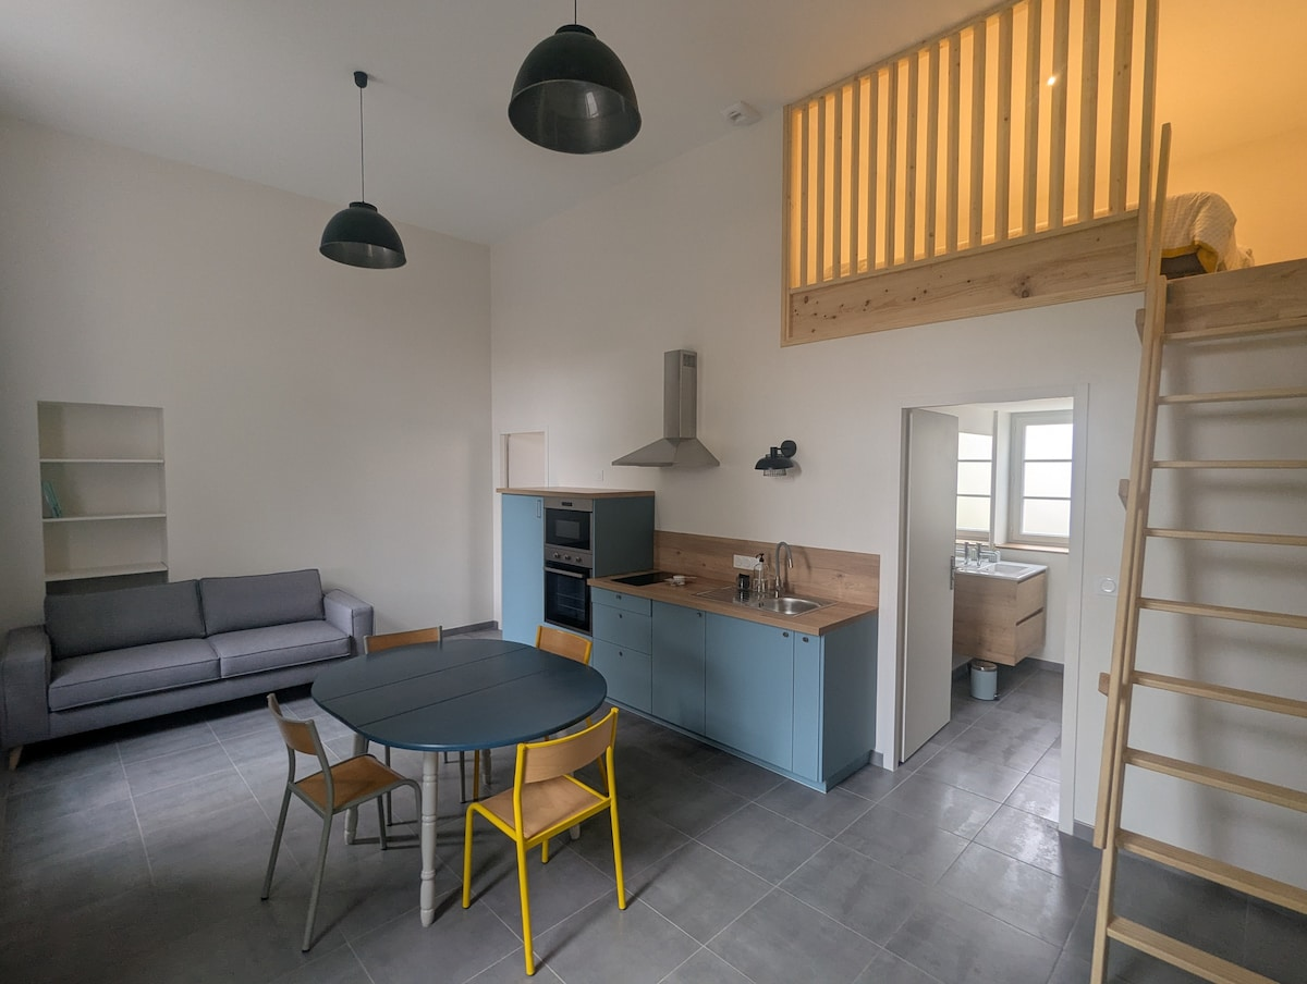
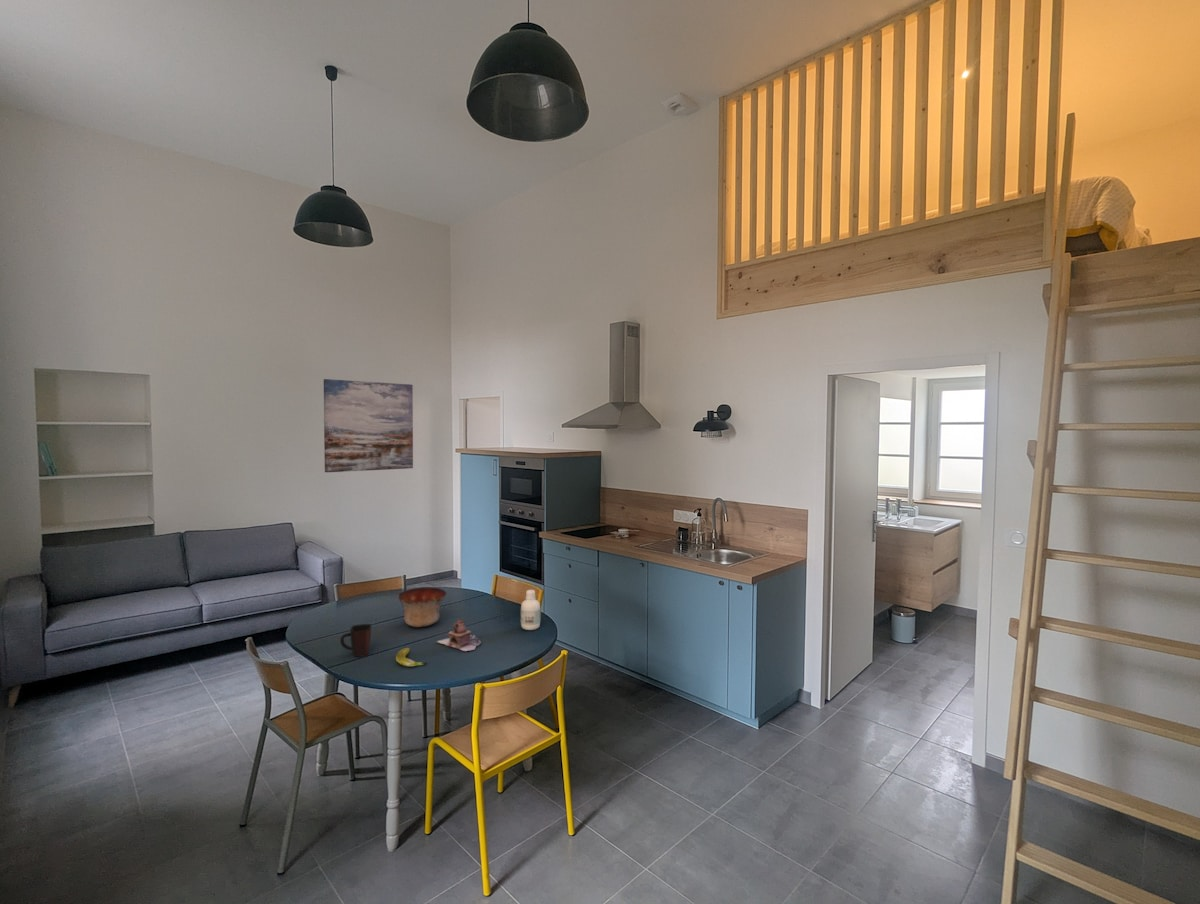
+ banana (407, 658)
+ wall art (370, 426)
+ teapot (461, 632)
+ bowl (422, 609)
+ bottle (530, 609)
+ mug (357, 641)
